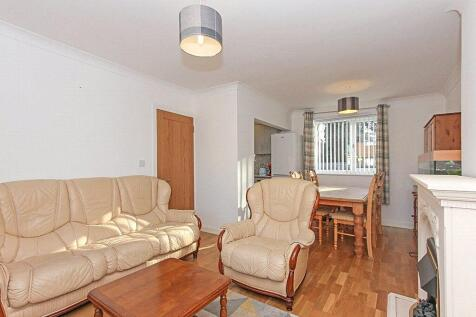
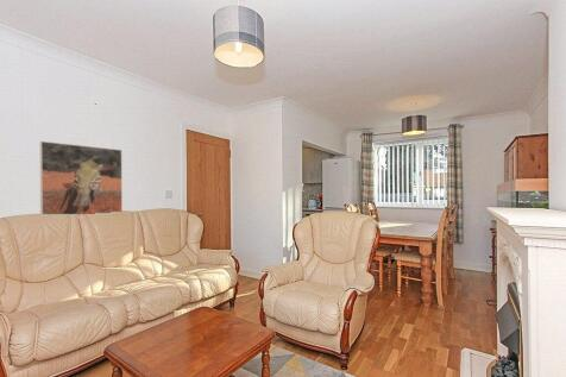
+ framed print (84, 181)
